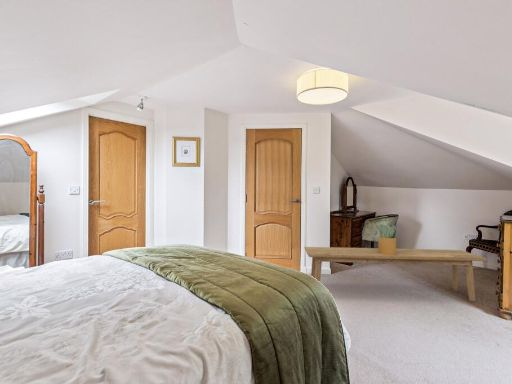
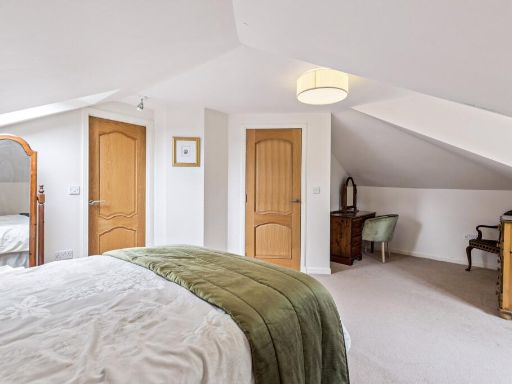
- potted plant (387, 238)
- bench (387, 262)
